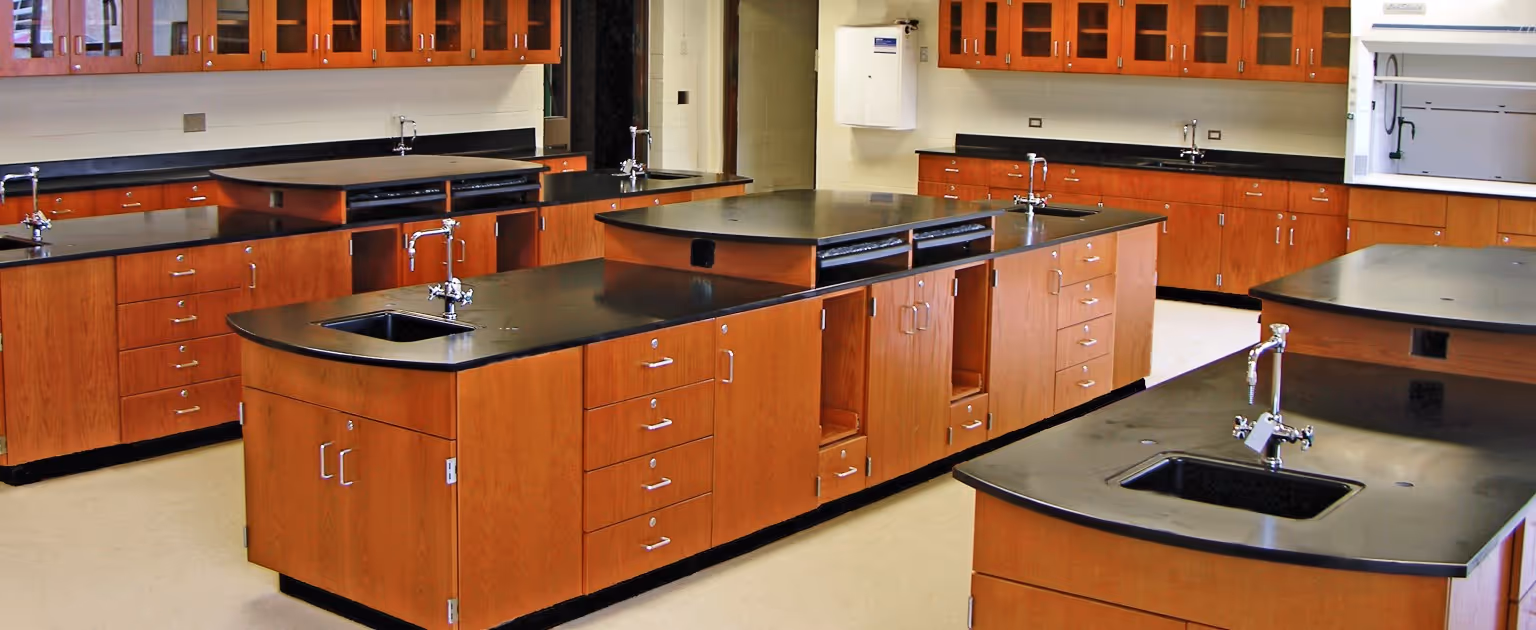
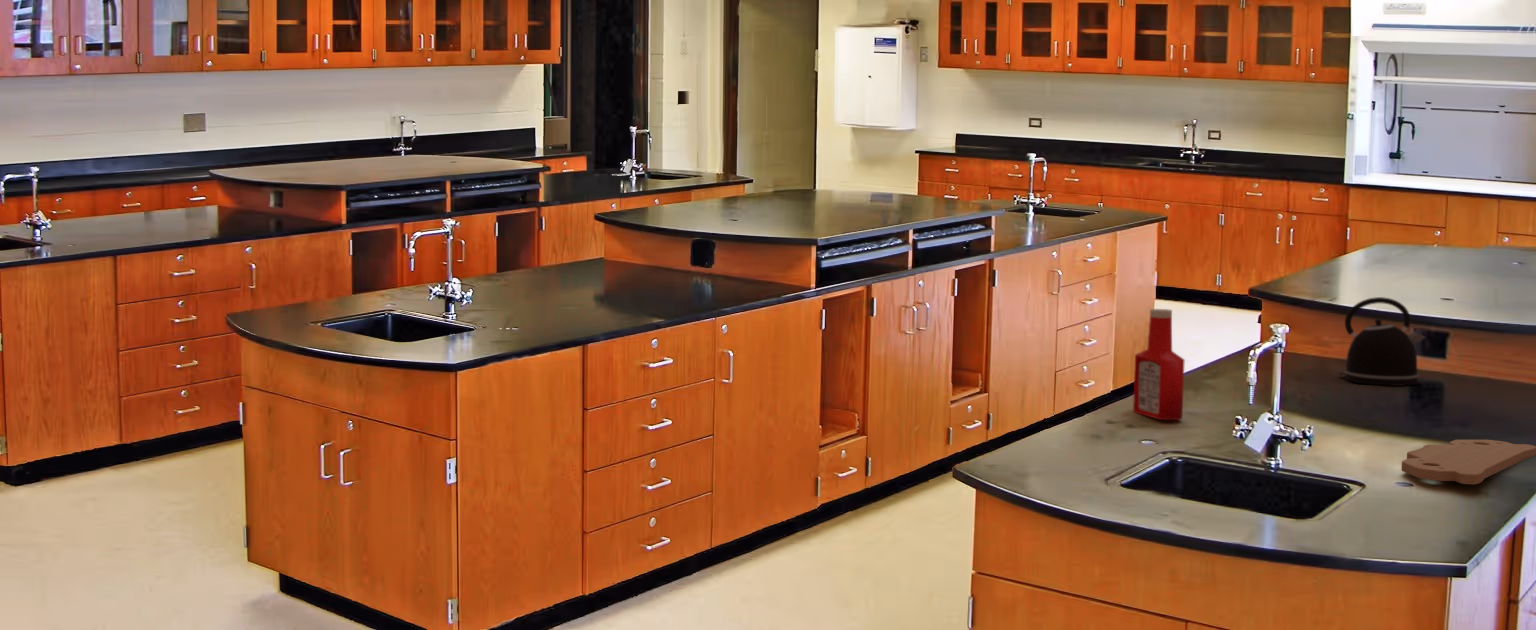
+ kettle (1382, 339)
+ soap bottle (1159, 362)
+ cutting board (1461, 458)
